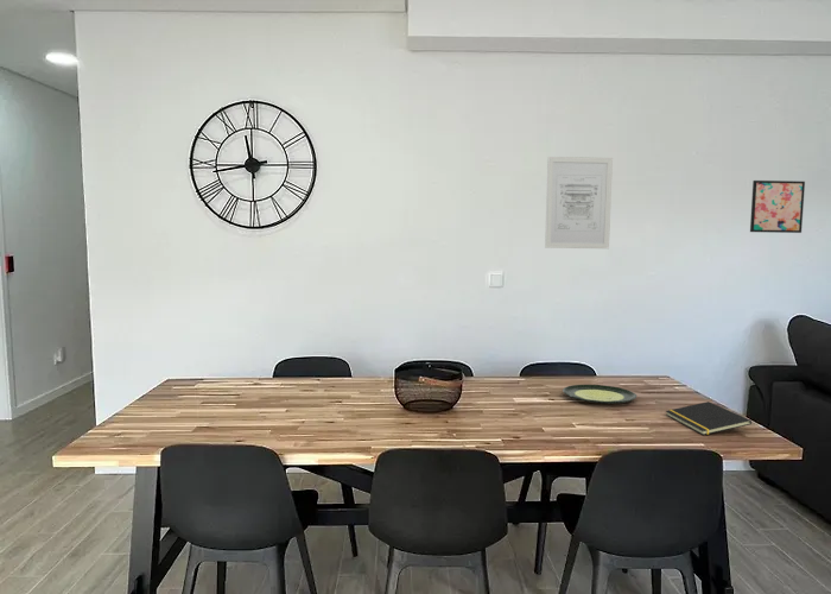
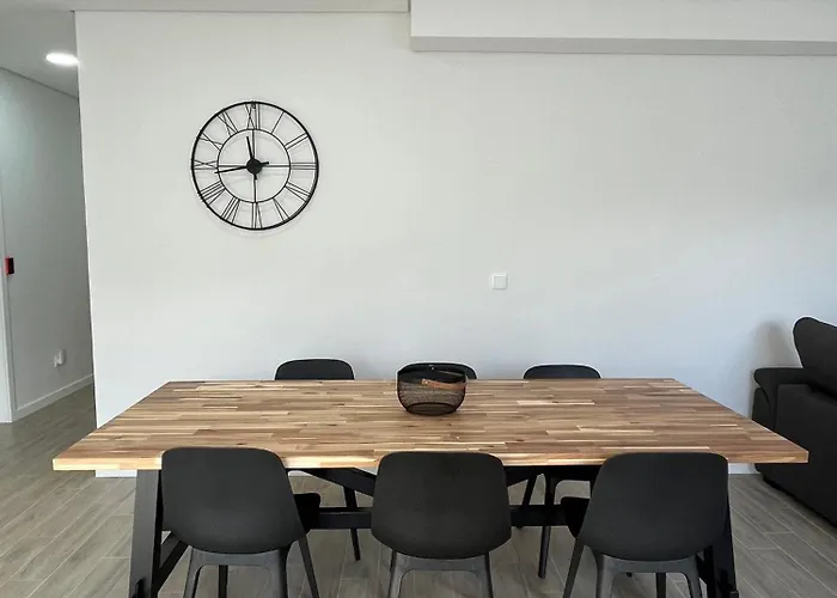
- plate (598, 394)
- wall art (776, 207)
- wall art (578, 203)
- notepad (705, 417)
